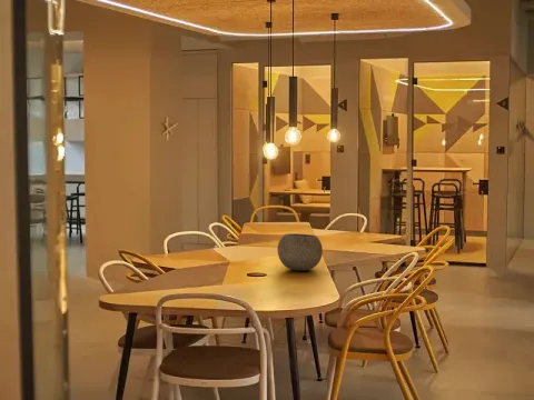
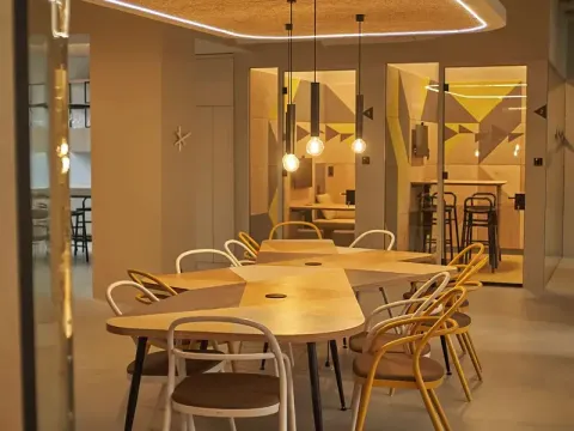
- bowl (299, 251)
